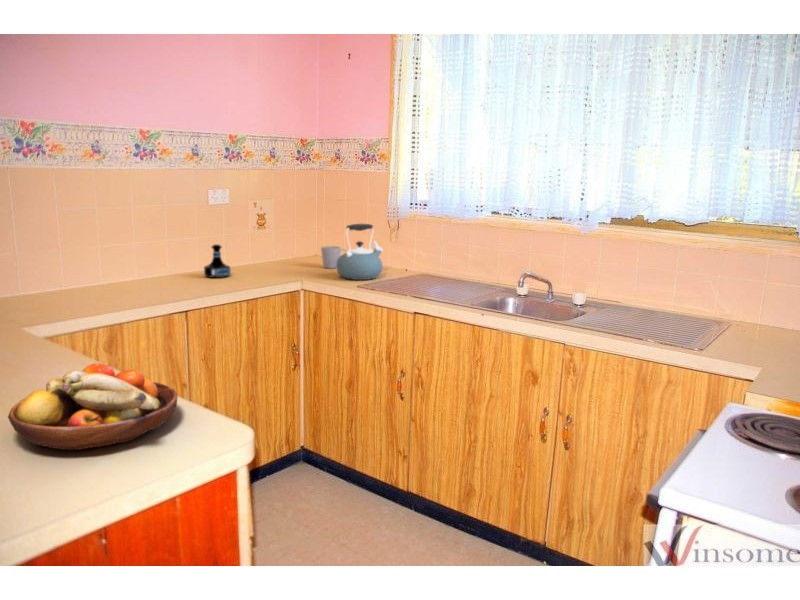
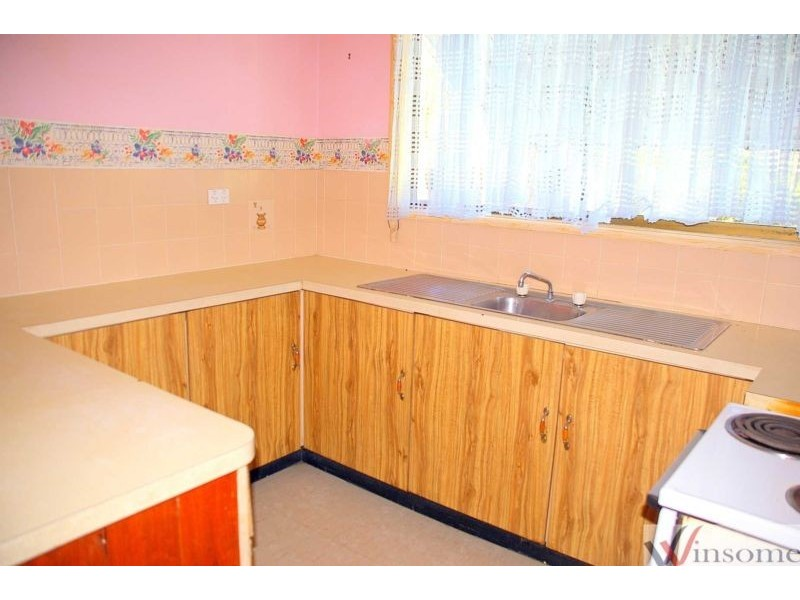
- mug (334, 257)
- fruit bowl (98, 395)
- tequila bottle (217, 260)
- kettle (362, 250)
